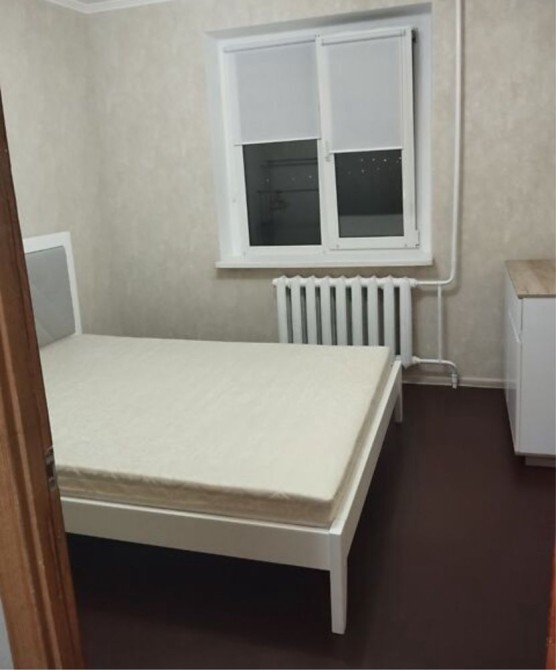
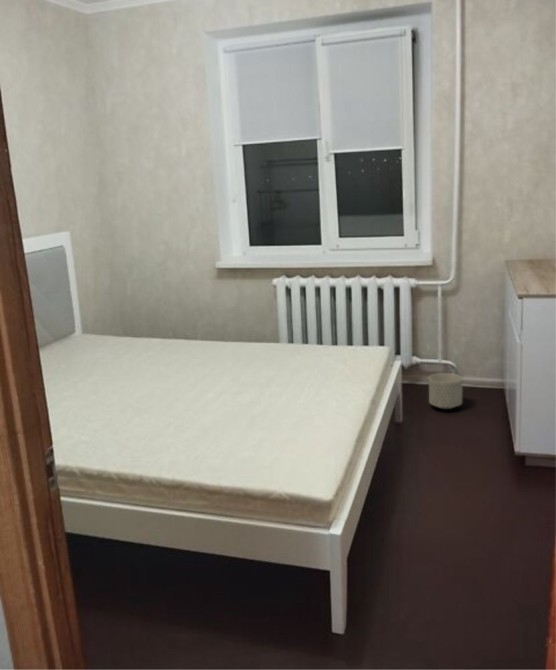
+ planter (445, 392)
